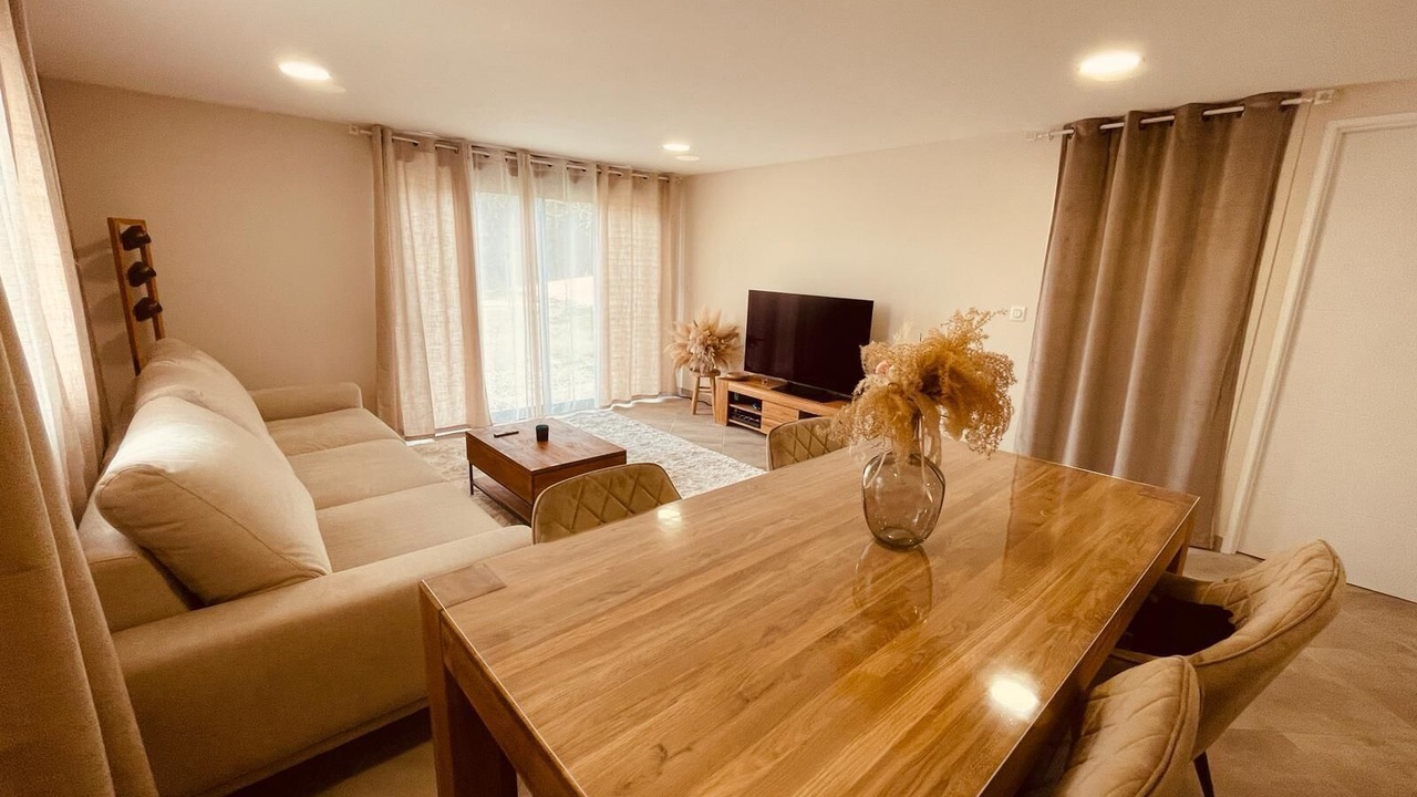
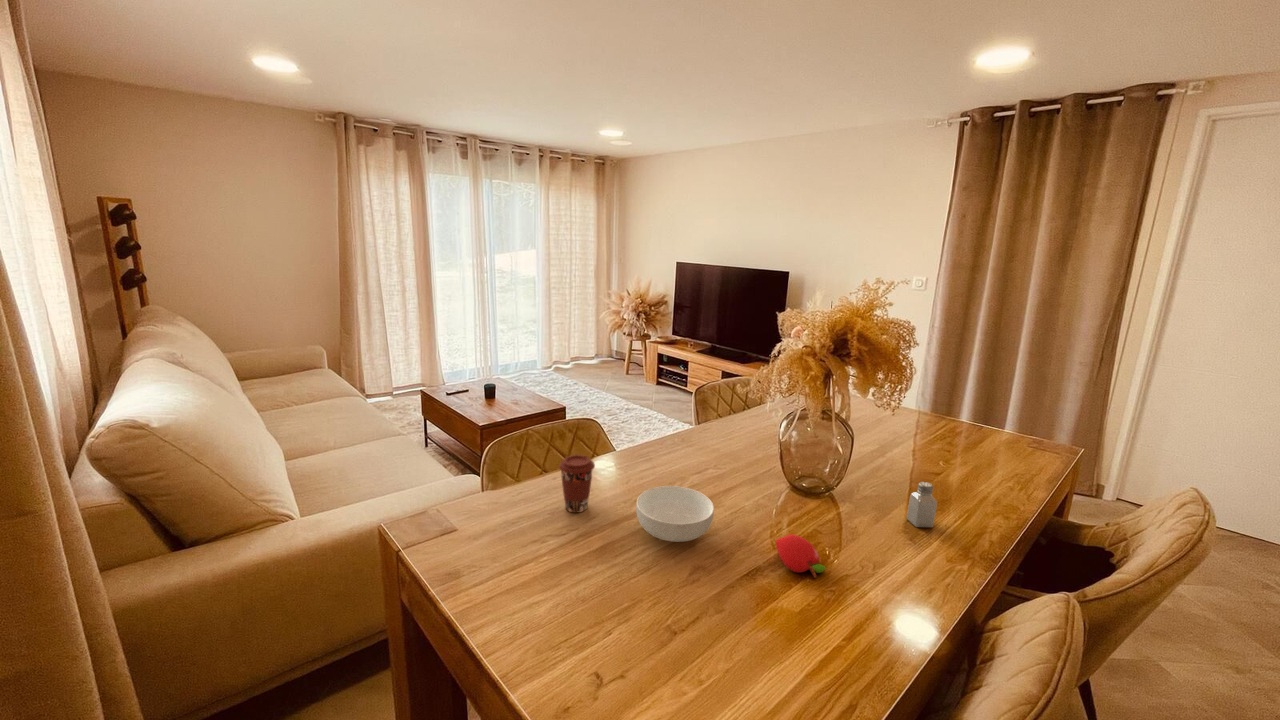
+ fruit (799, 554)
+ coffee cup (576, 483)
+ cereal bowl (674, 517)
+ saltshaker (922, 503)
